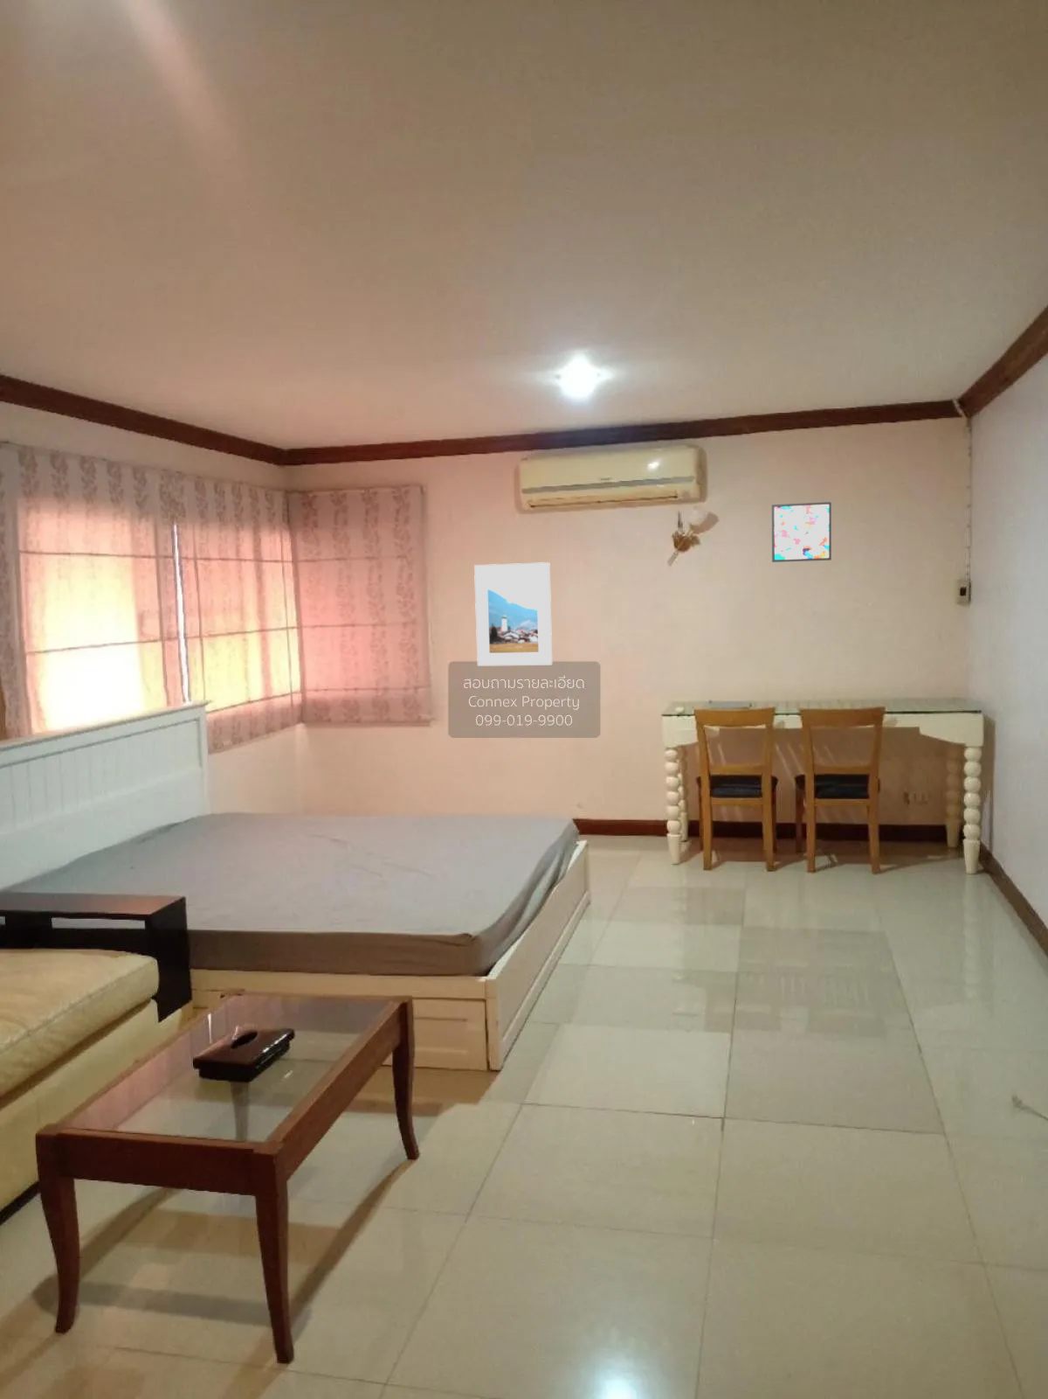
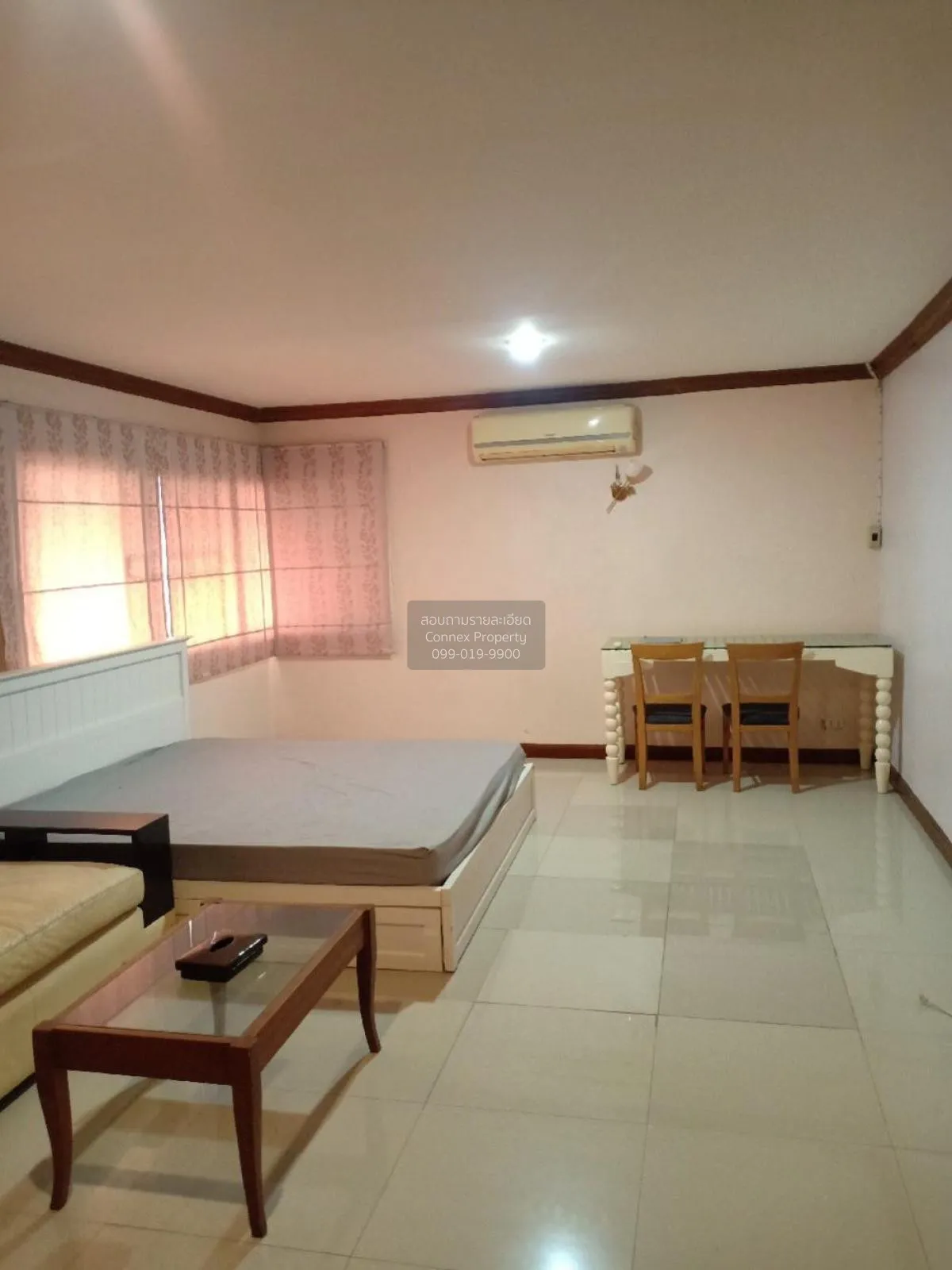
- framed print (513, 615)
- wall art (800, 532)
